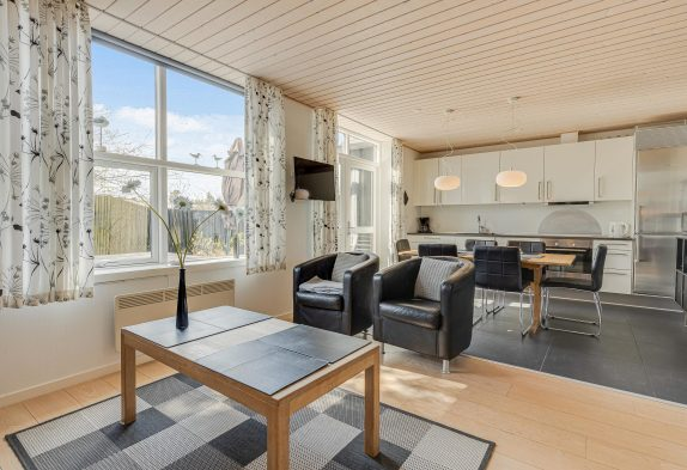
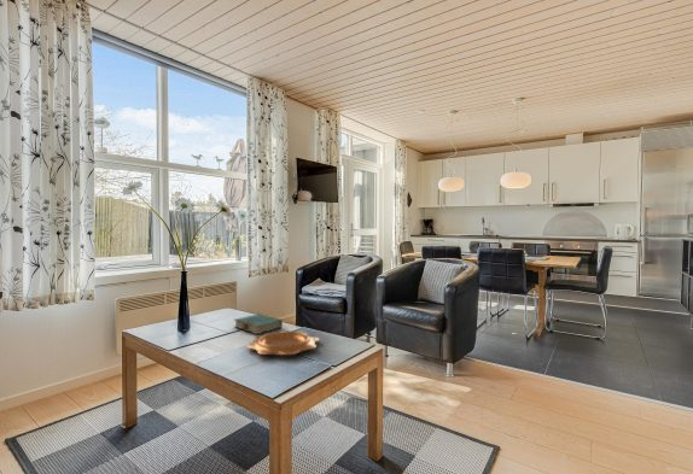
+ decorative bowl (284, 341)
+ book (257, 322)
